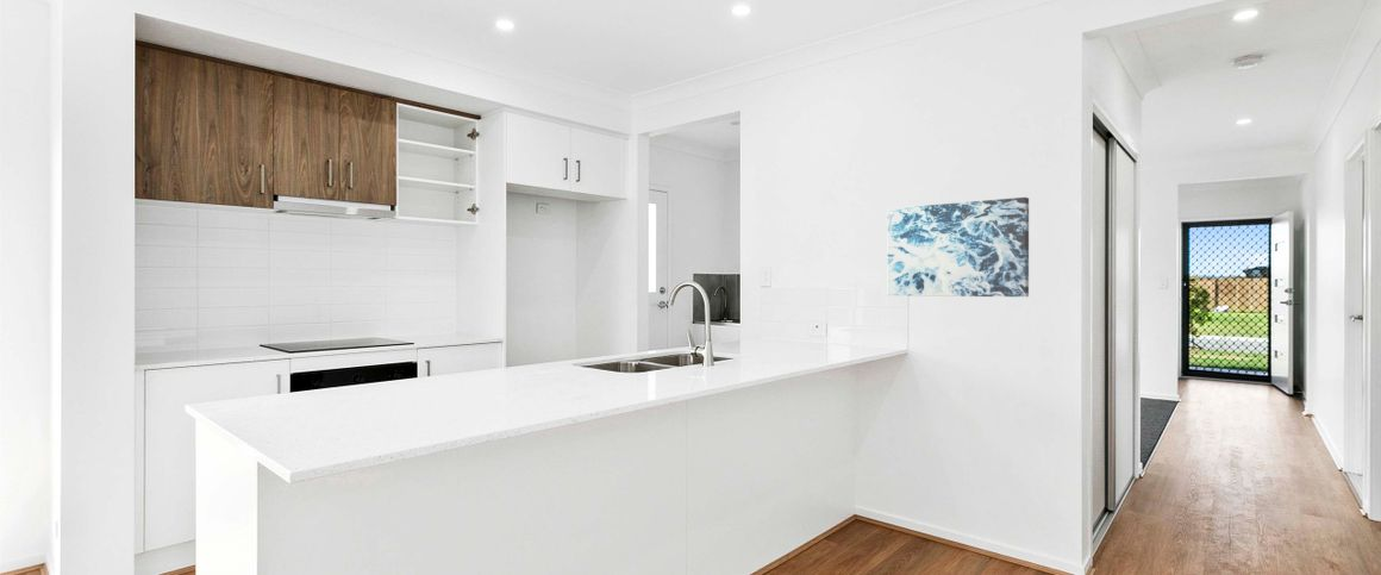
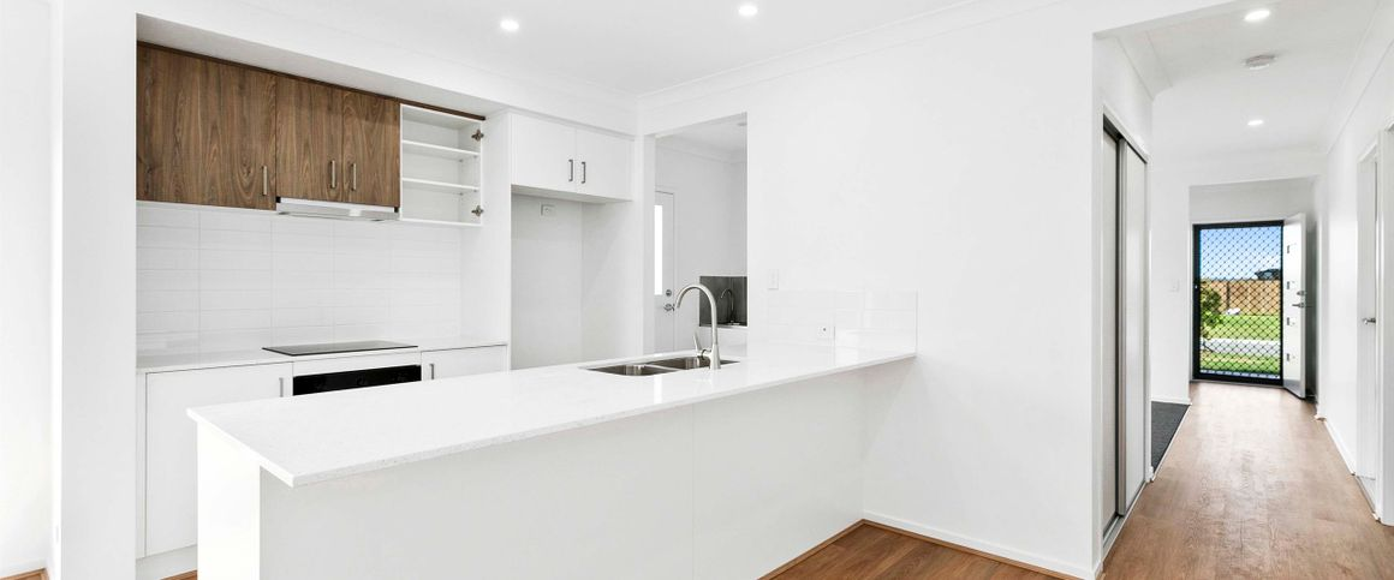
- wall art (954, 249)
